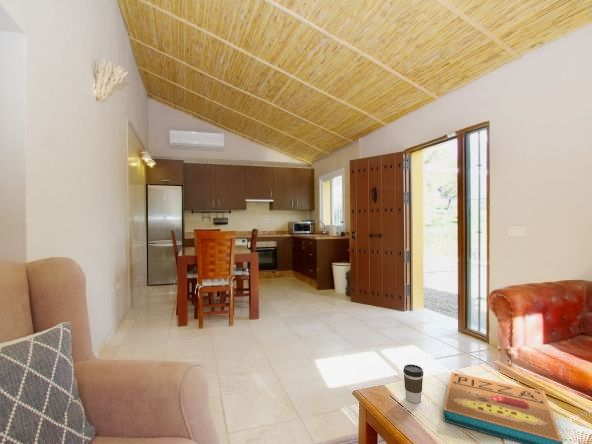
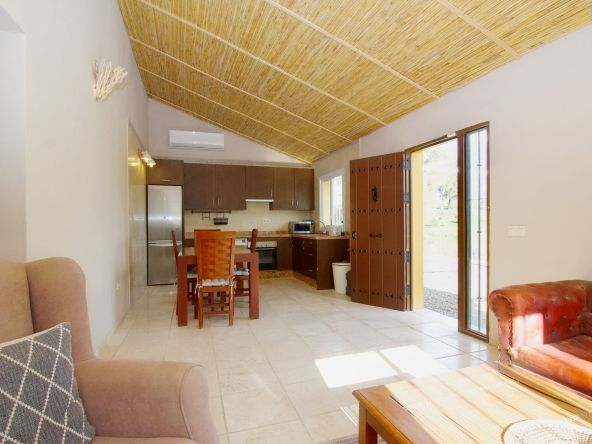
- pizza box (496, 405)
- coffee cup (413, 383)
